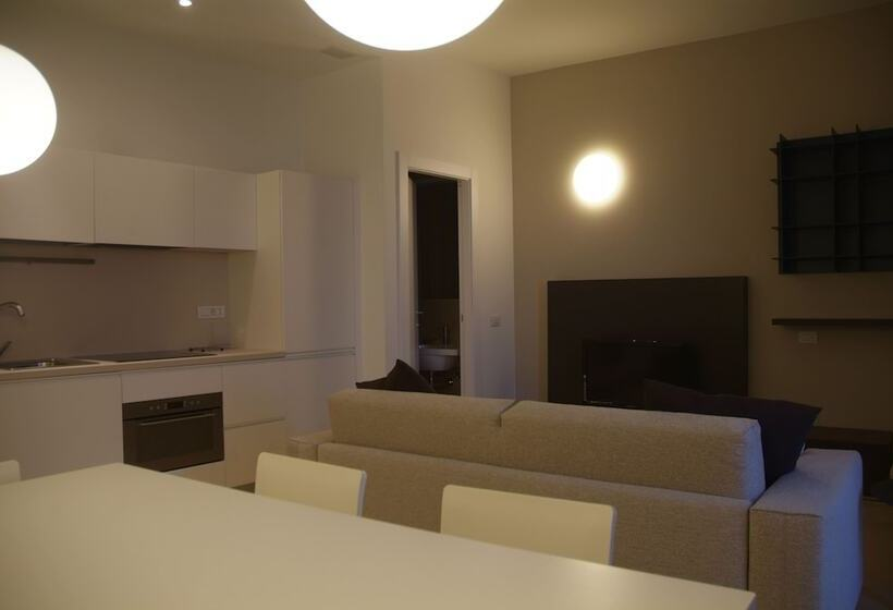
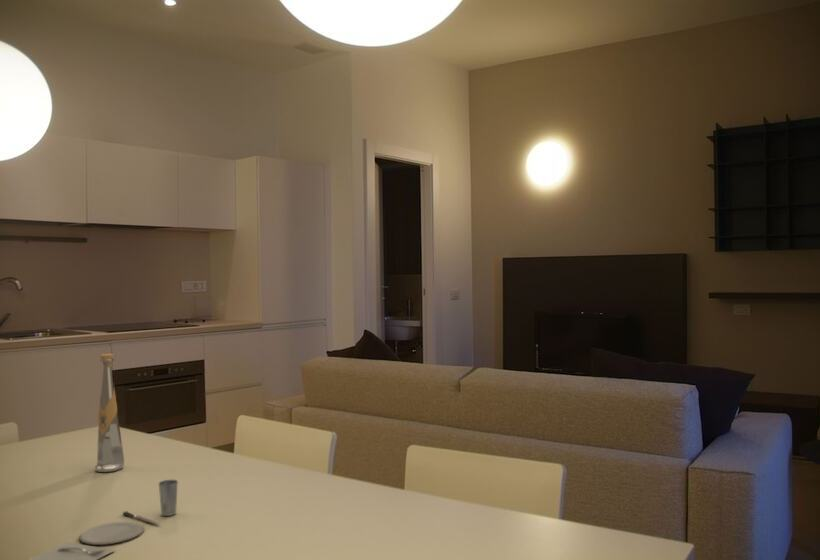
+ placemat (113, 522)
+ bottle (108, 411)
